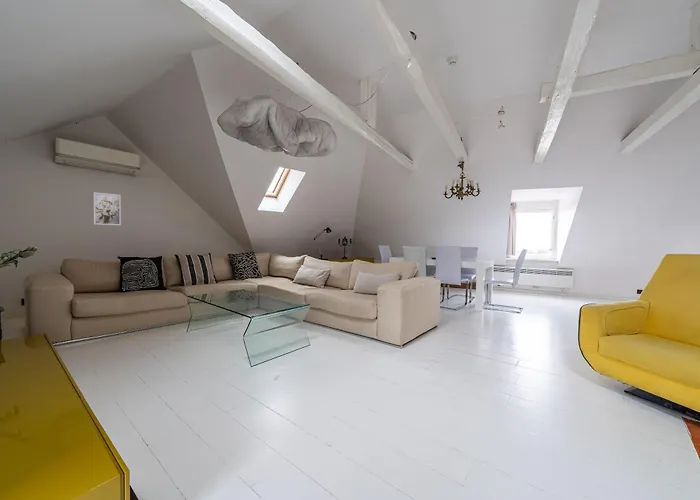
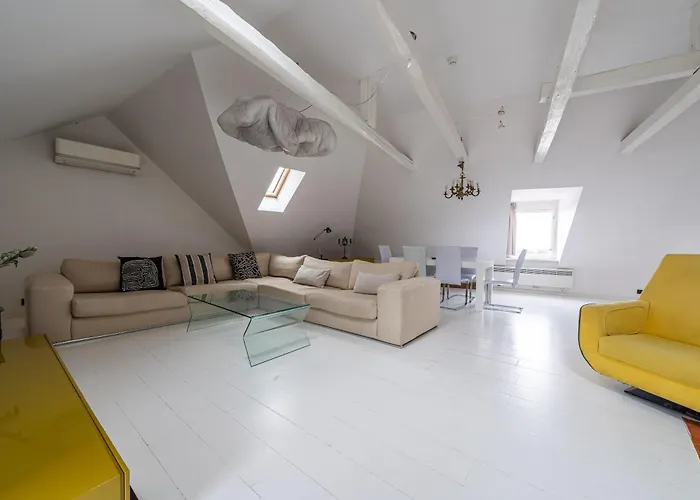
- wall art (107, 209)
